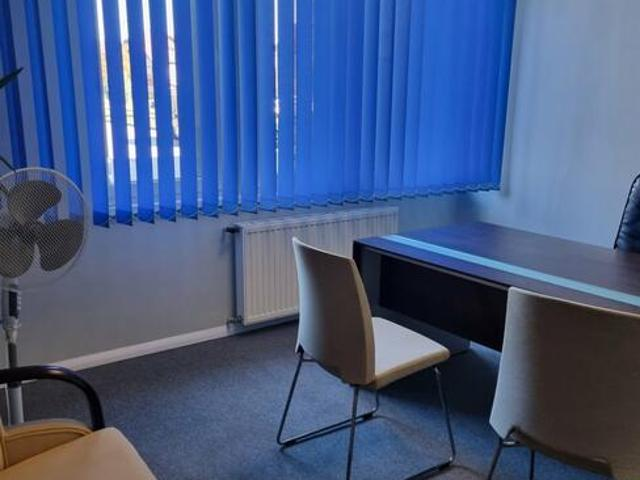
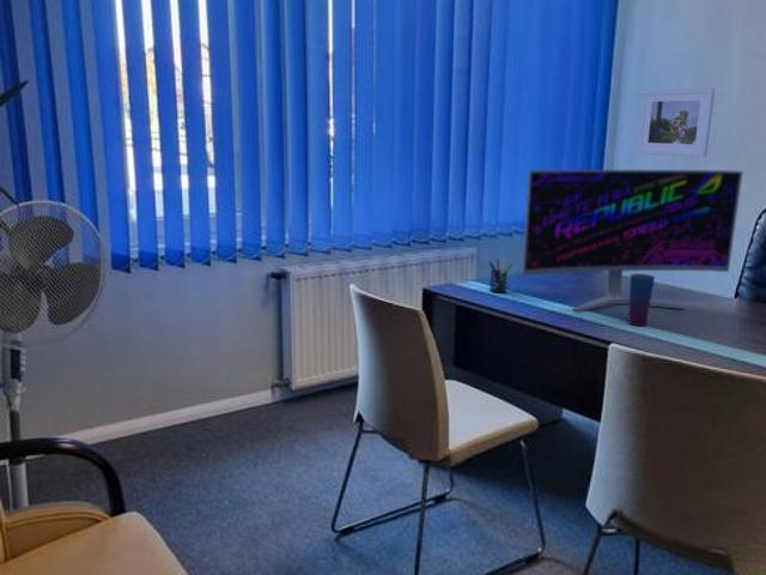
+ monitor (627, 238)
+ cup (639, 299)
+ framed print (674, 122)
+ pen holder (500, 273)
